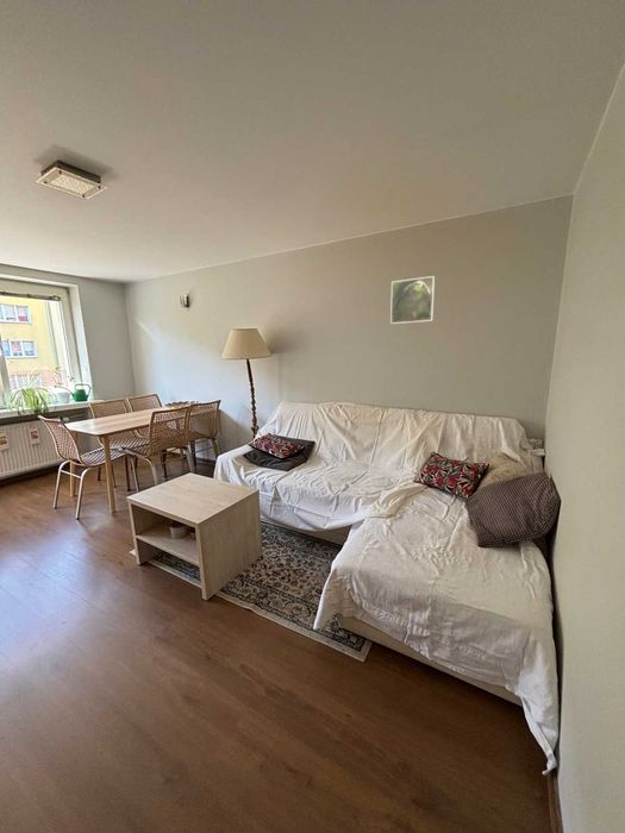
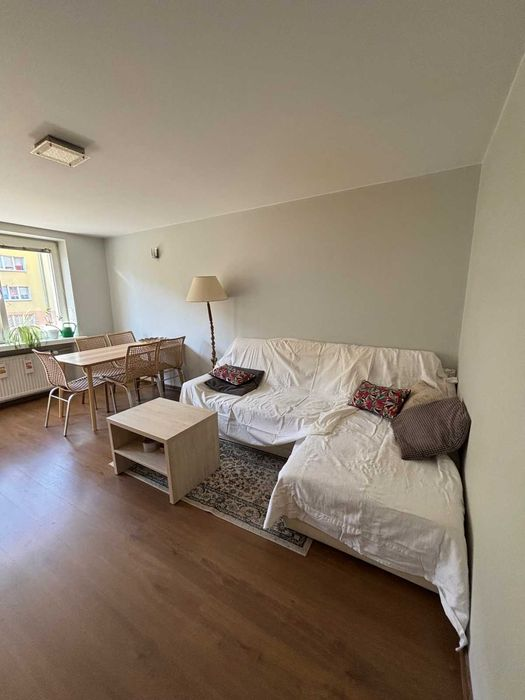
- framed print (411, 300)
